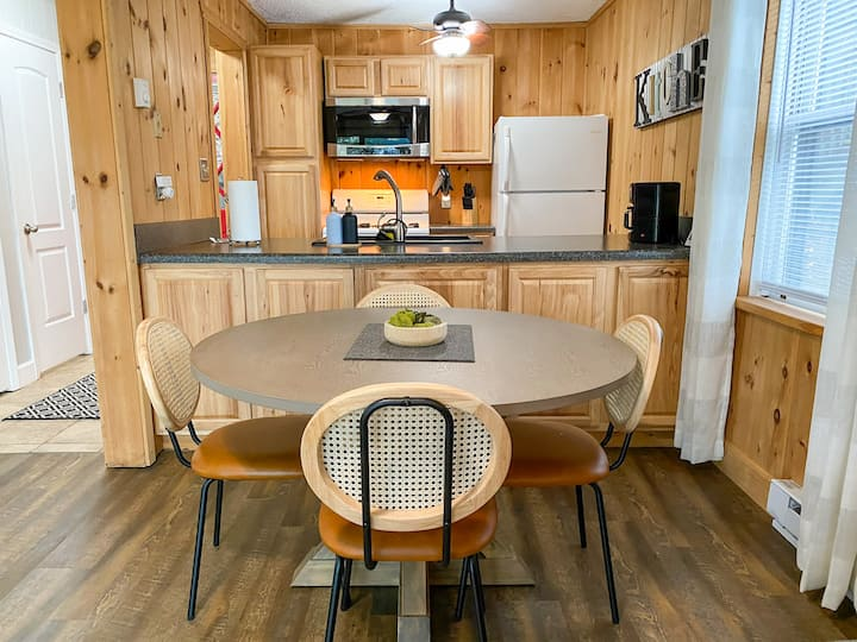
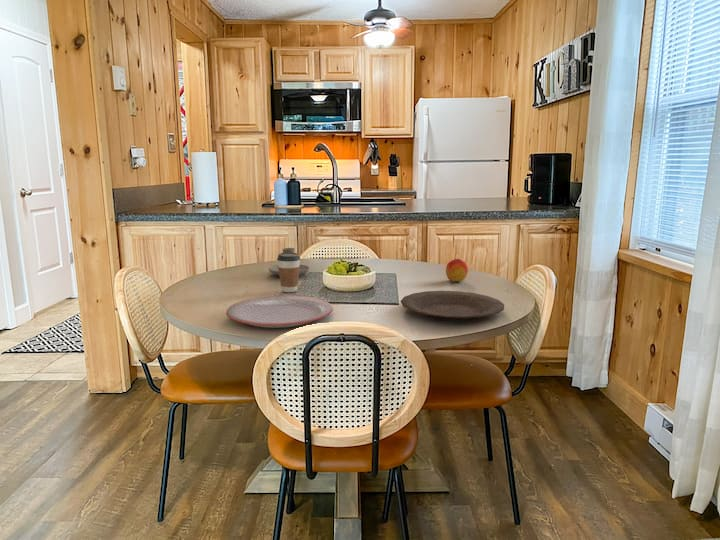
+ candle holder (284, 252)
+ plate (280, 312)
+ plate (451, 307)
+ peach (456, 270)
+ coffee cup (289, 272)
